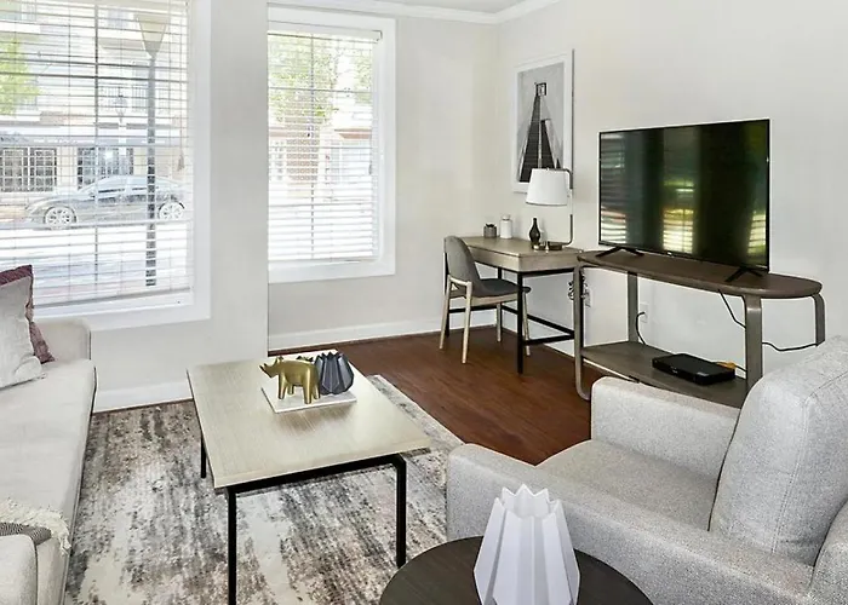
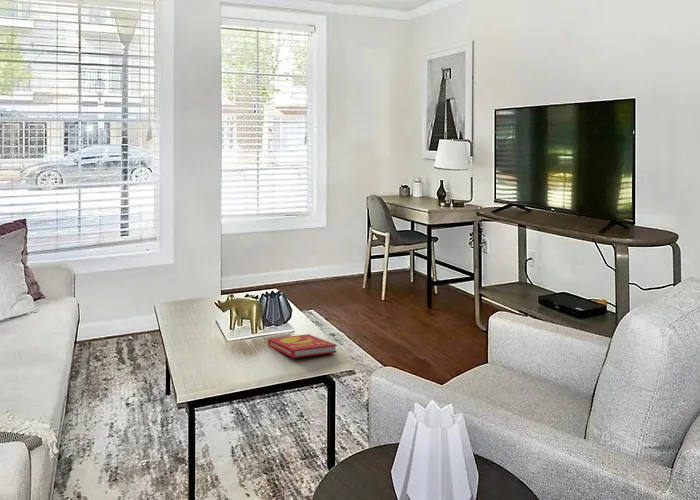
+ book (301, 345)
